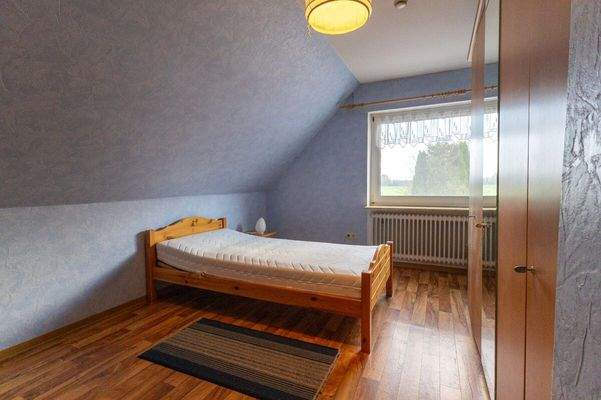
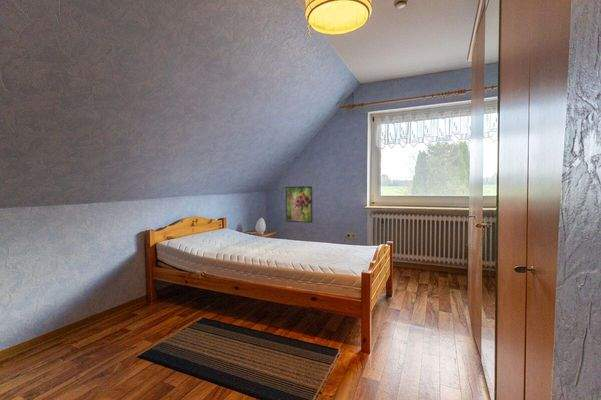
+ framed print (298, 204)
